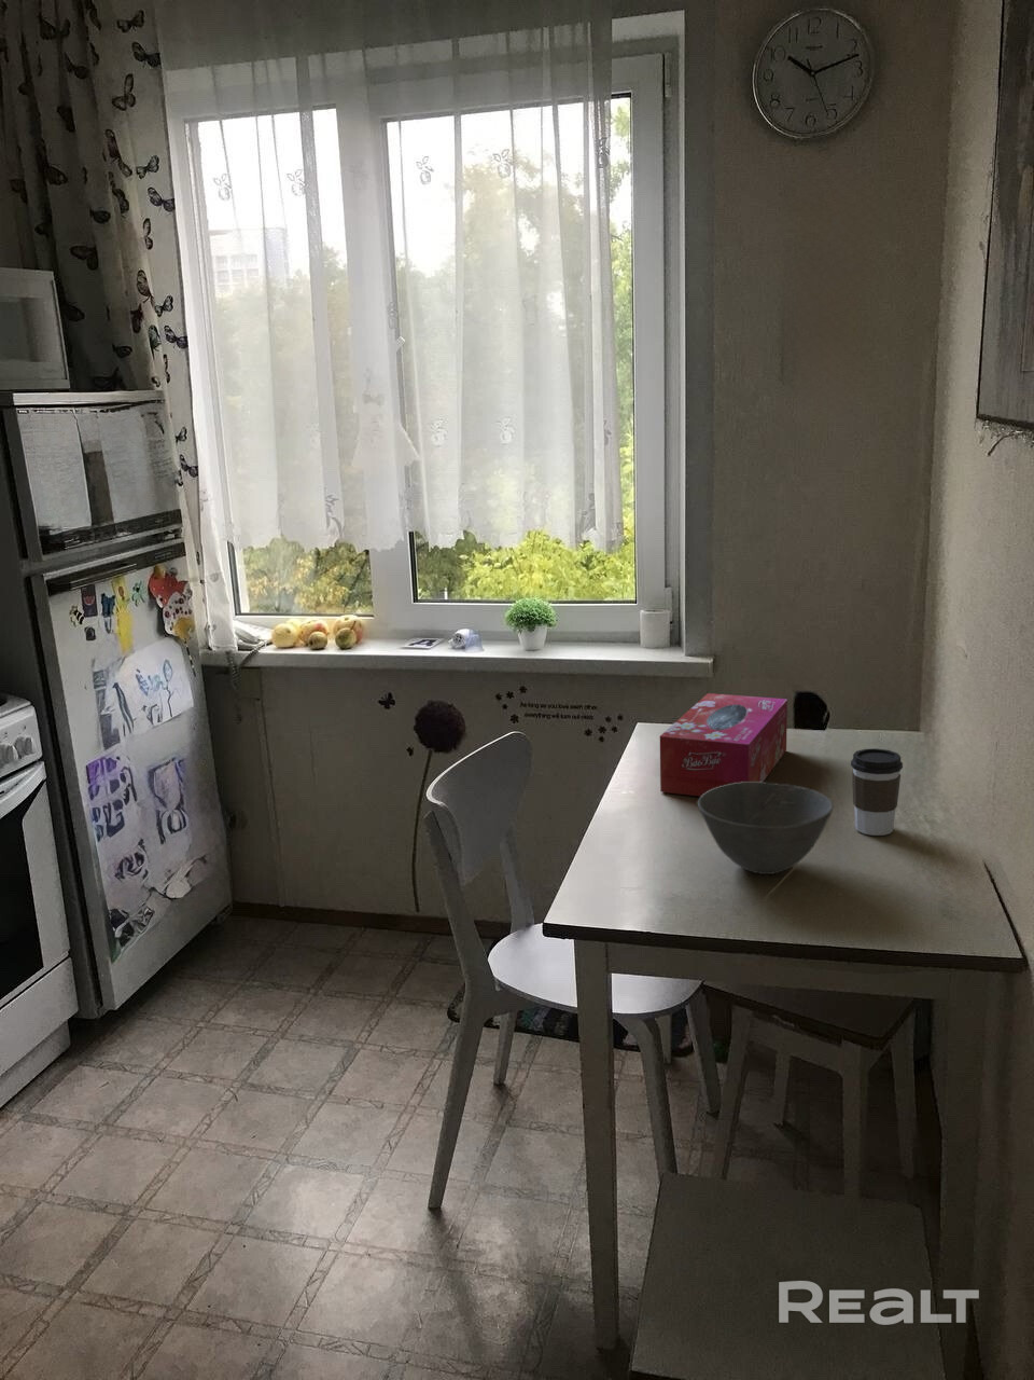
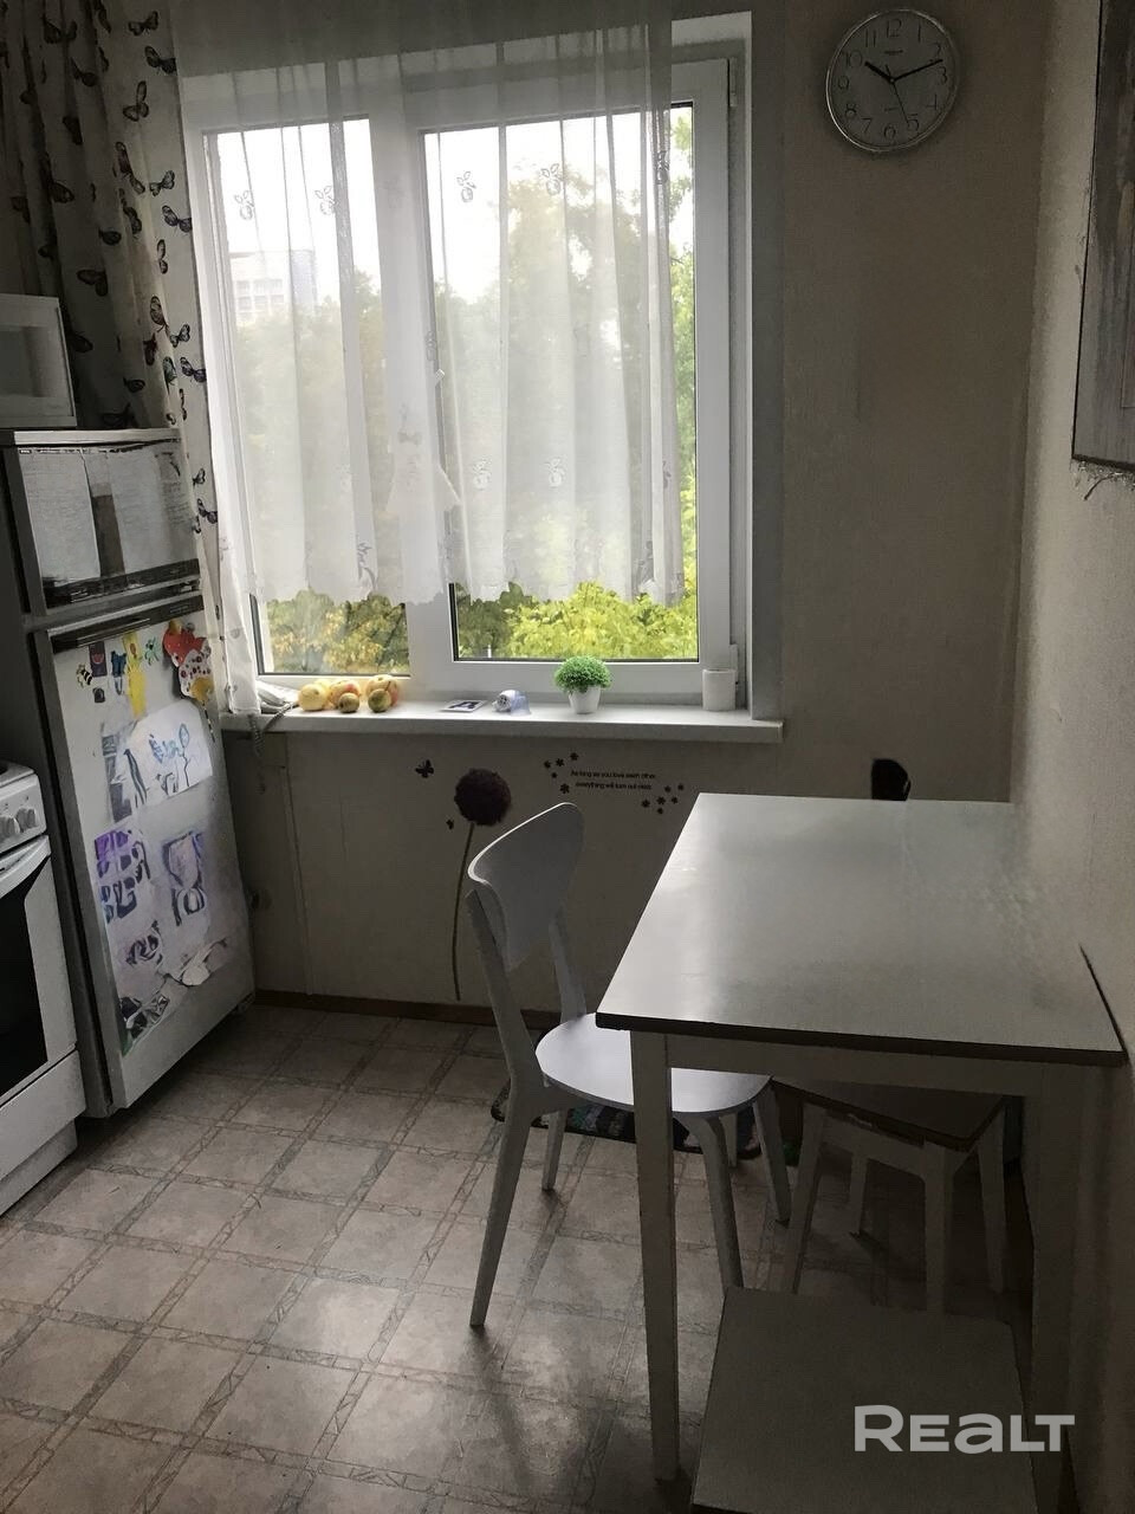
- tissue box (726, 743)
- coffee cup (874, 792)
- bowl (764, 833)
